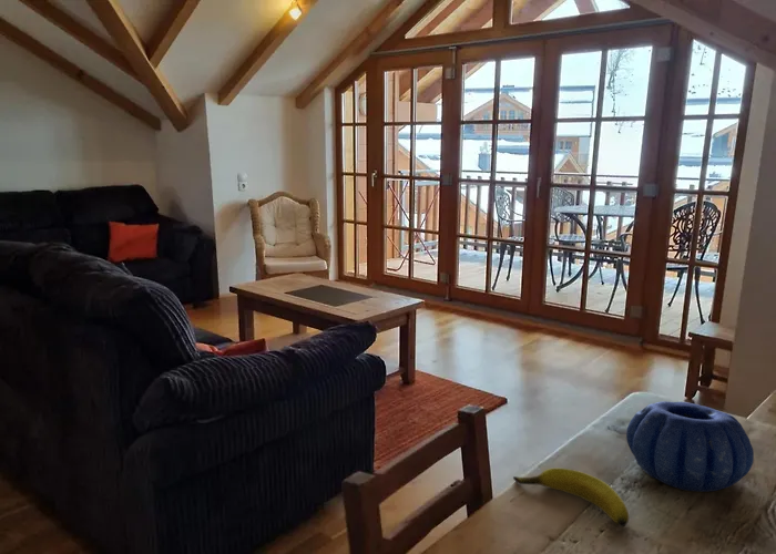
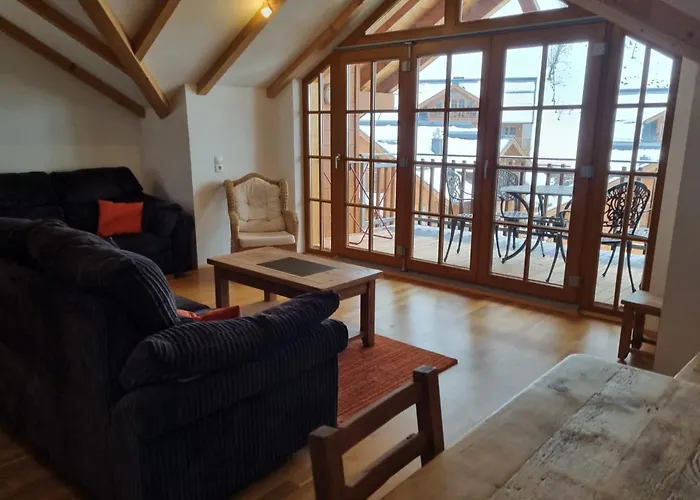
- decorative bowl (687, 442)
- banana (575, 489)
